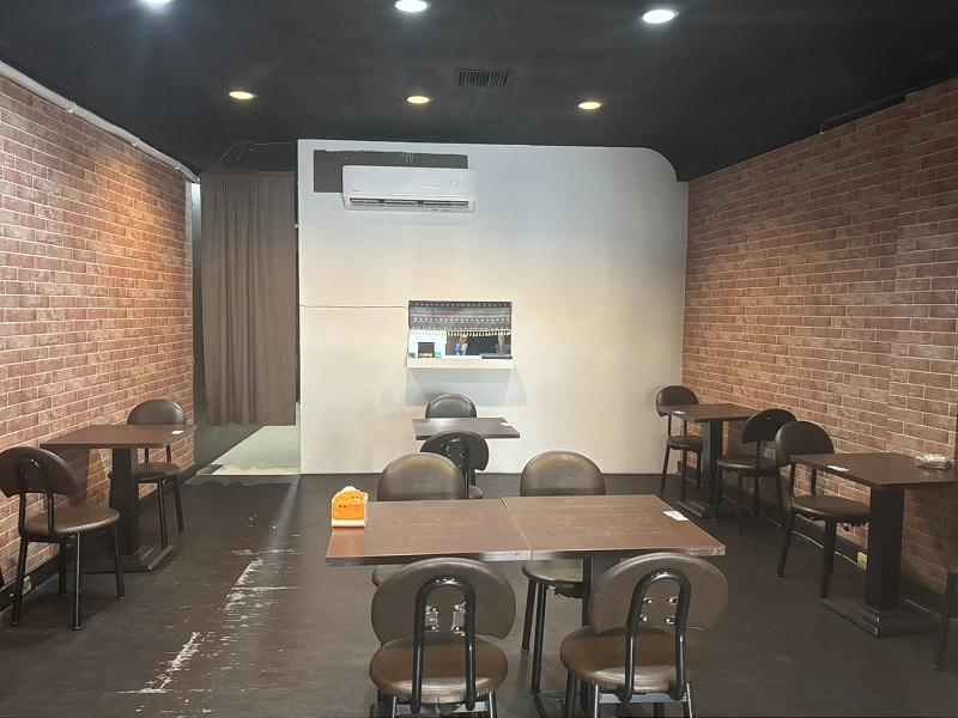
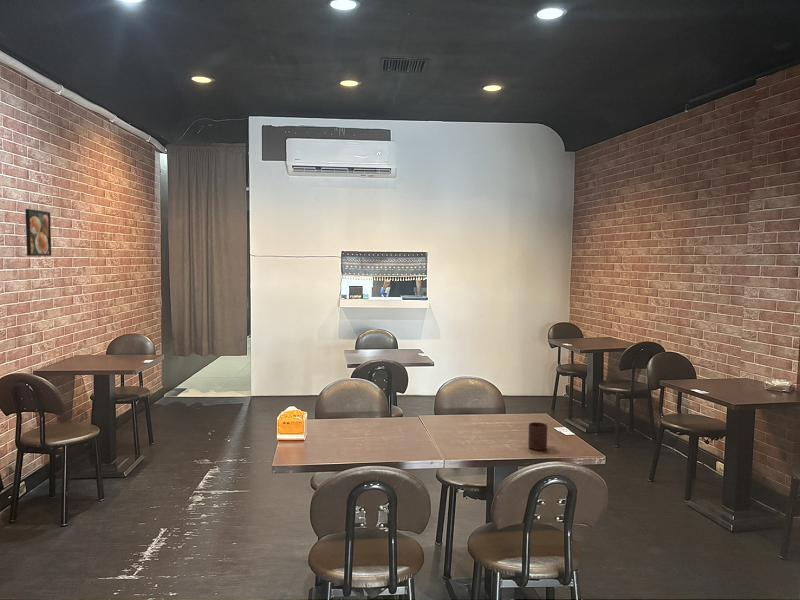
+ cup (537, 435)
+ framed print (38, 233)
